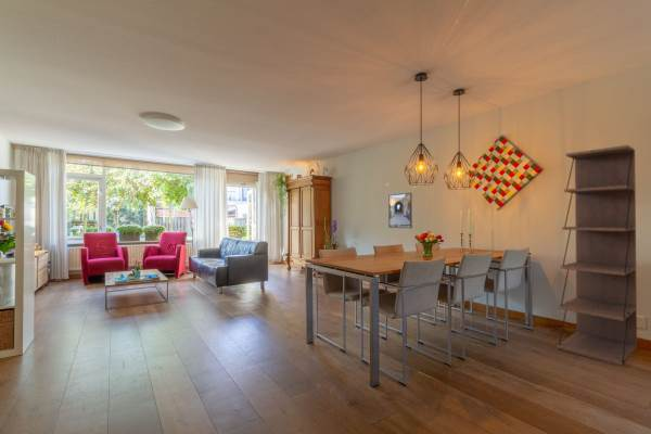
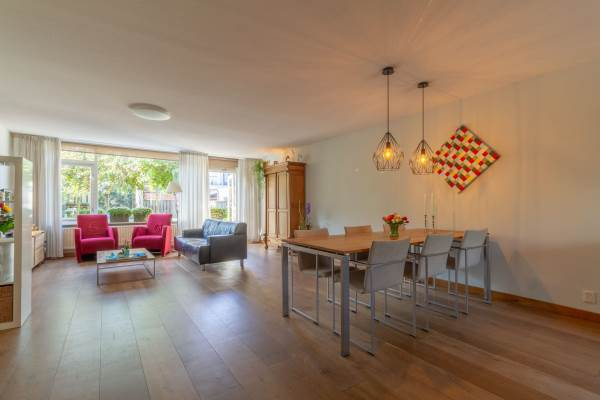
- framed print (399, 210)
- bookcase (596, 248)
